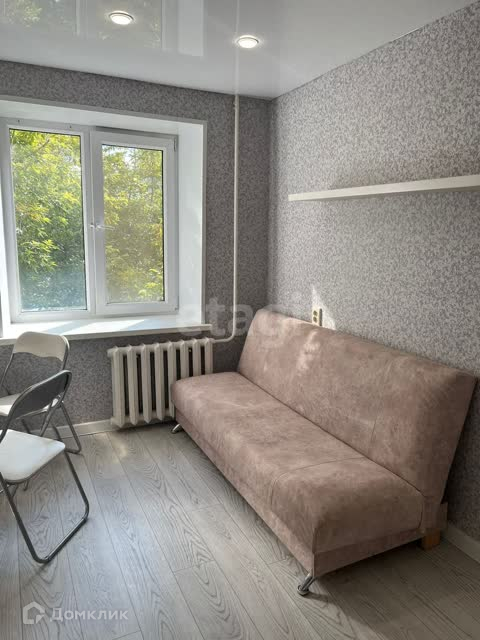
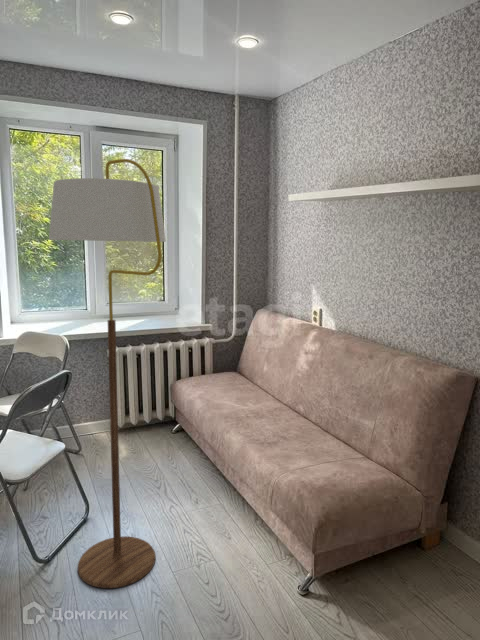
+ floor lamp (116, 376)
